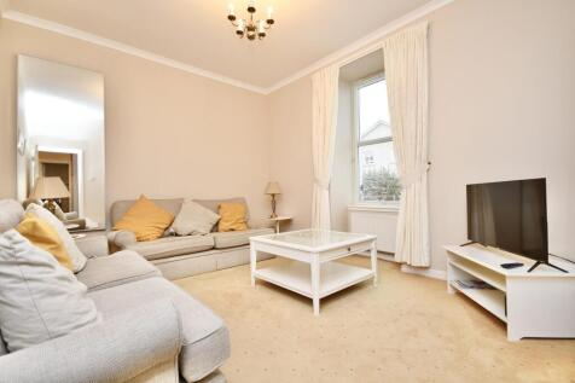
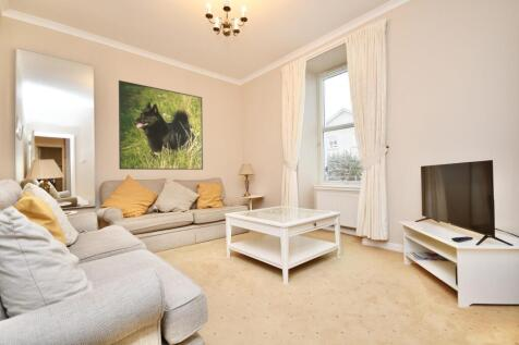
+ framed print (165, 130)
